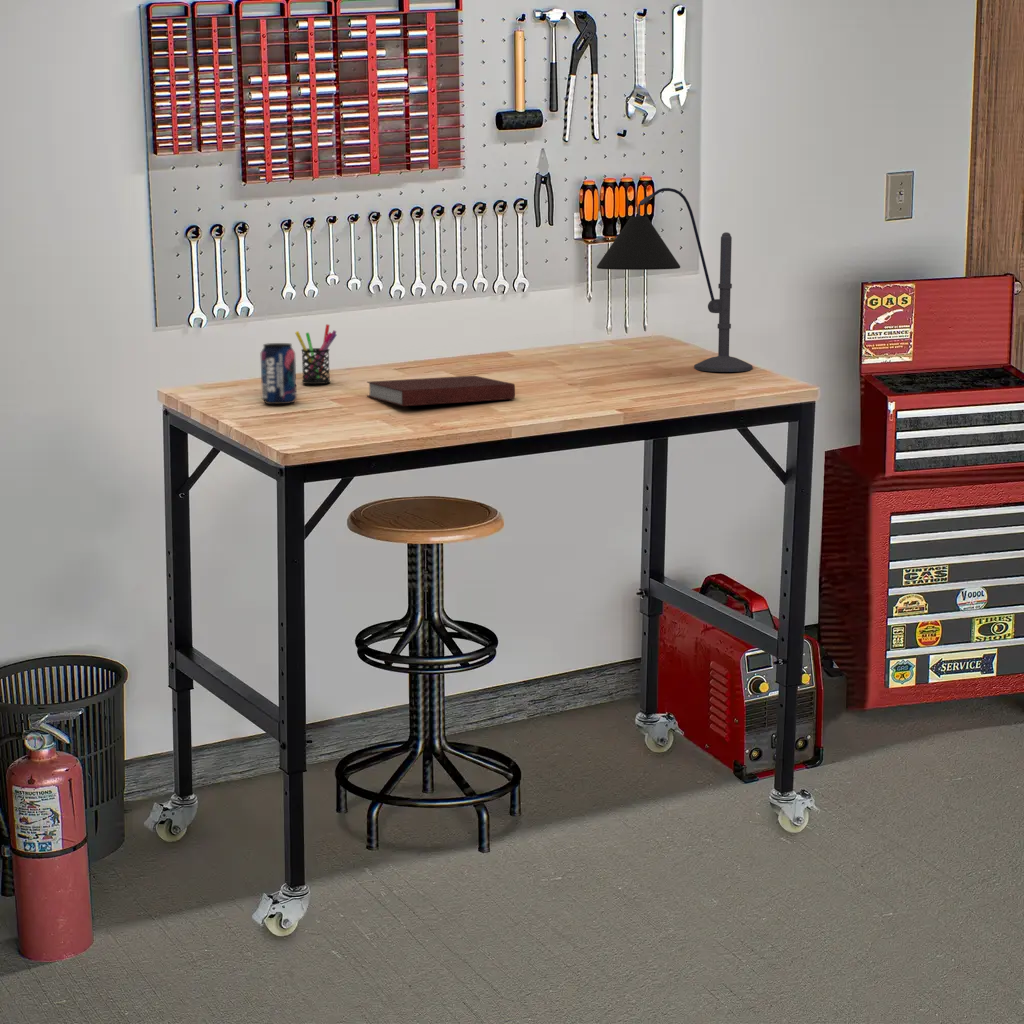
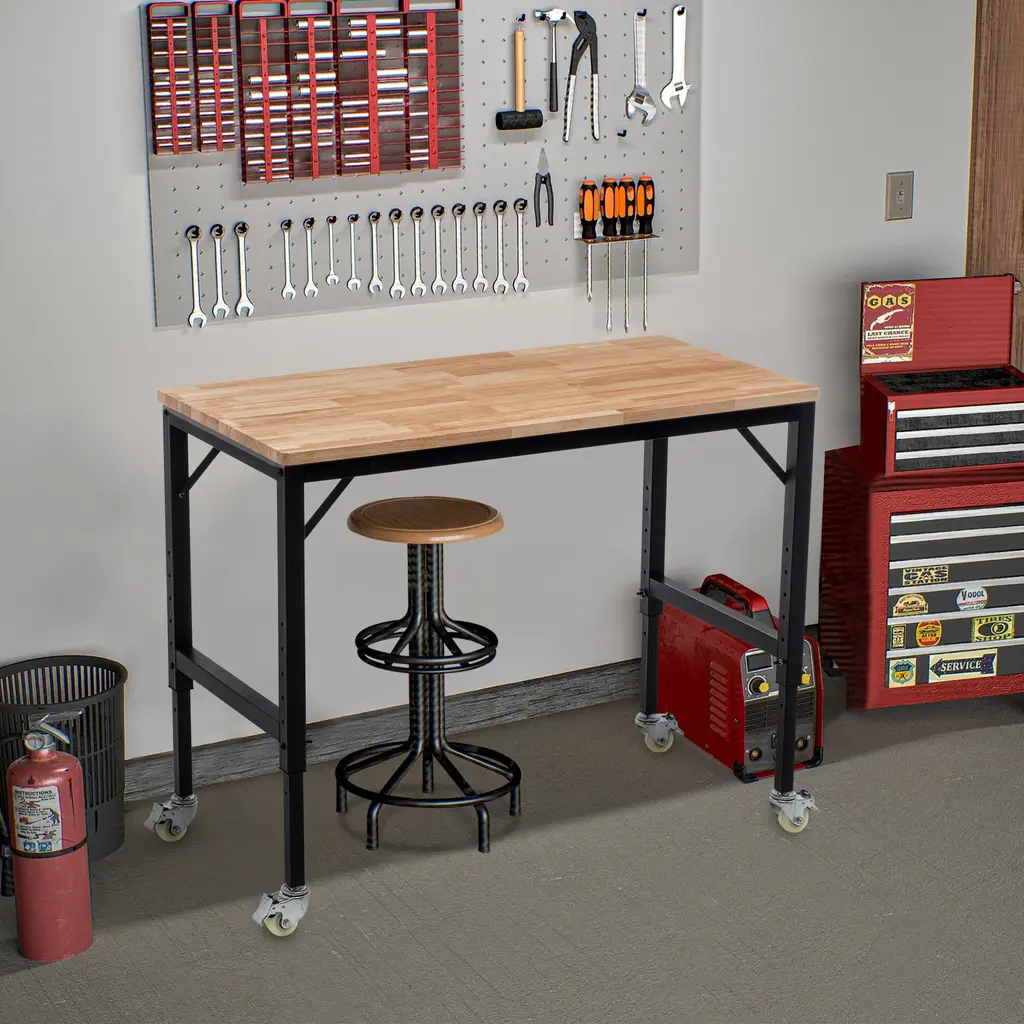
- desk lamp (676, 268)
- beverage can (278, 373)
- pen holder (316, 353)
- notebook (440, 390)
